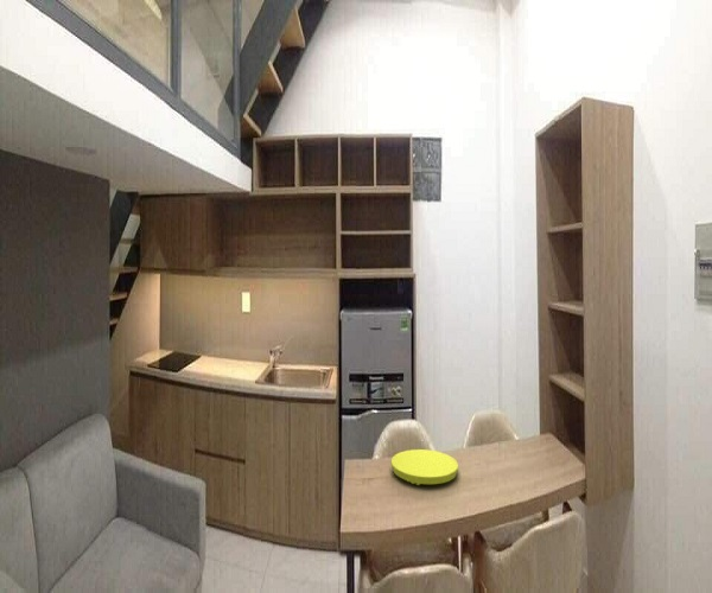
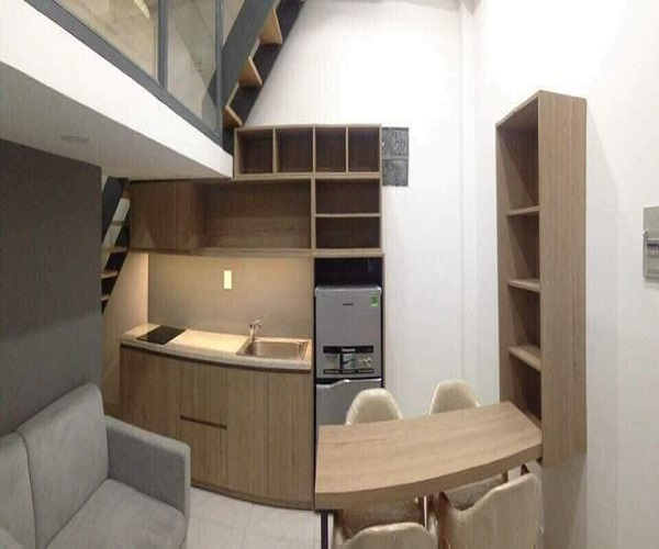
- plate (424, 466)
